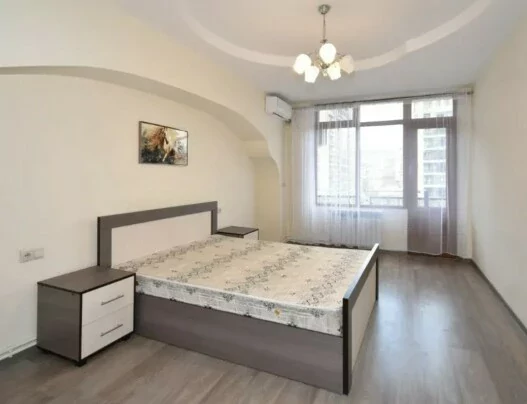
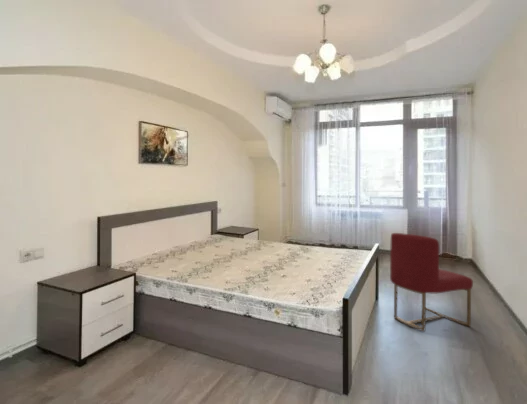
+ chair (426, 277)
